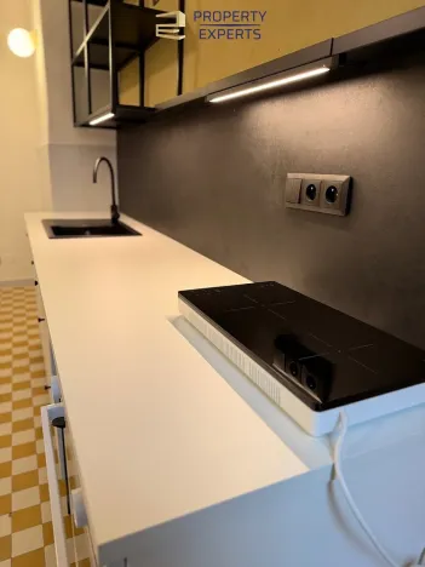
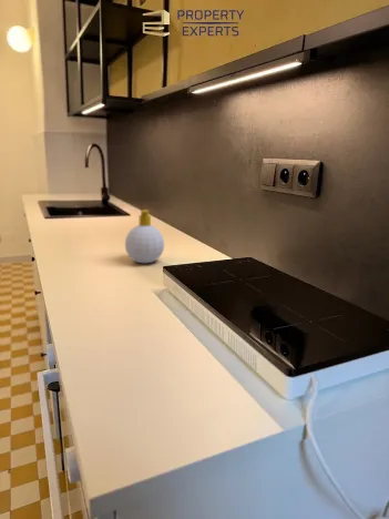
+ soap bottle (144, 235)
